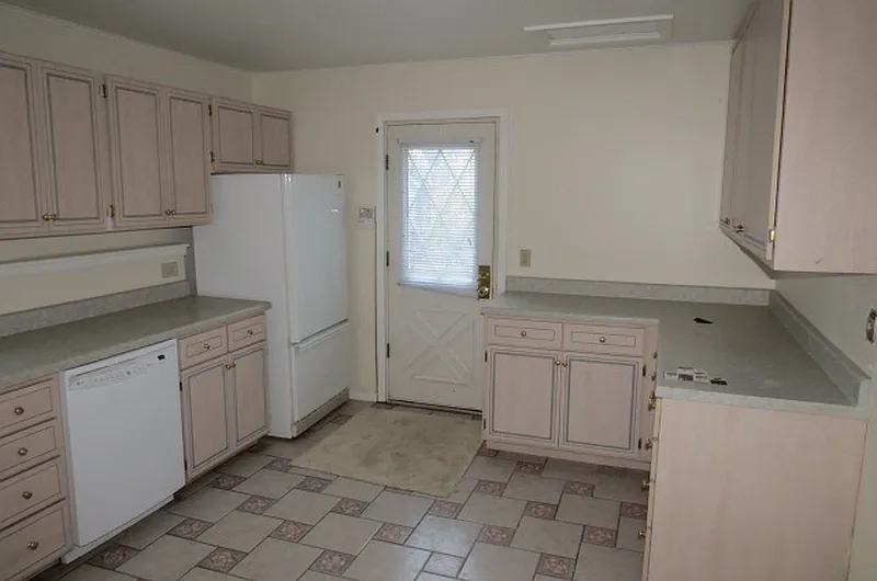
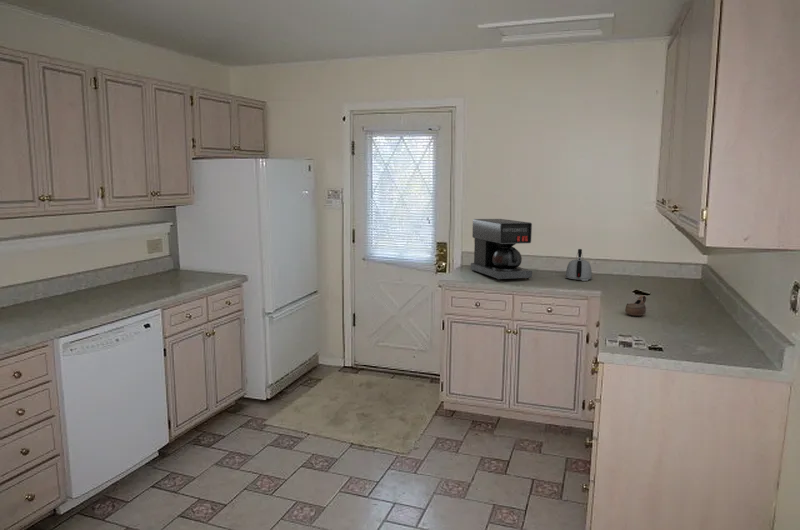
+ coffee maker (500, 248)
+ cup (638, 305)
+ kettle (579, 264)
